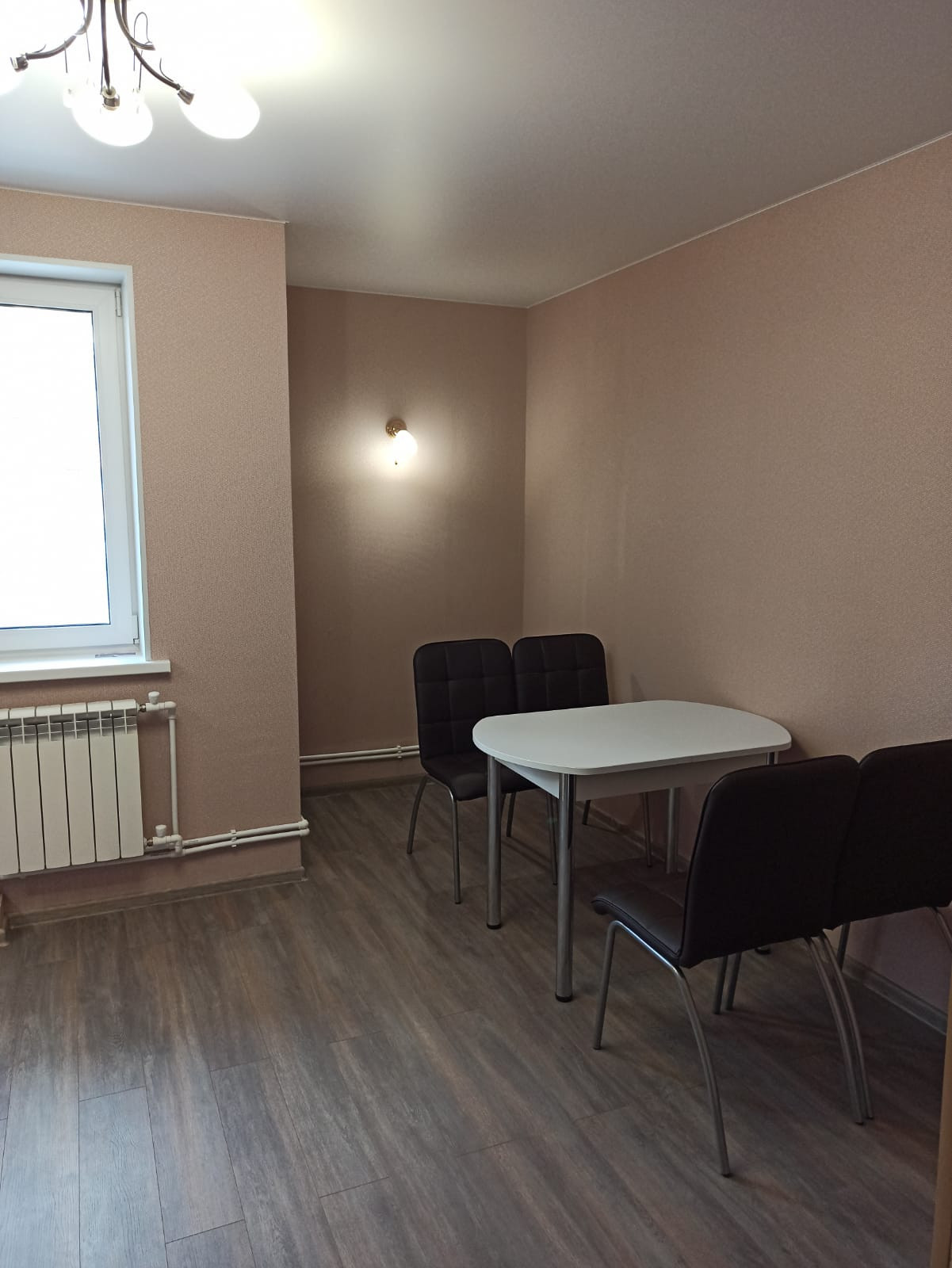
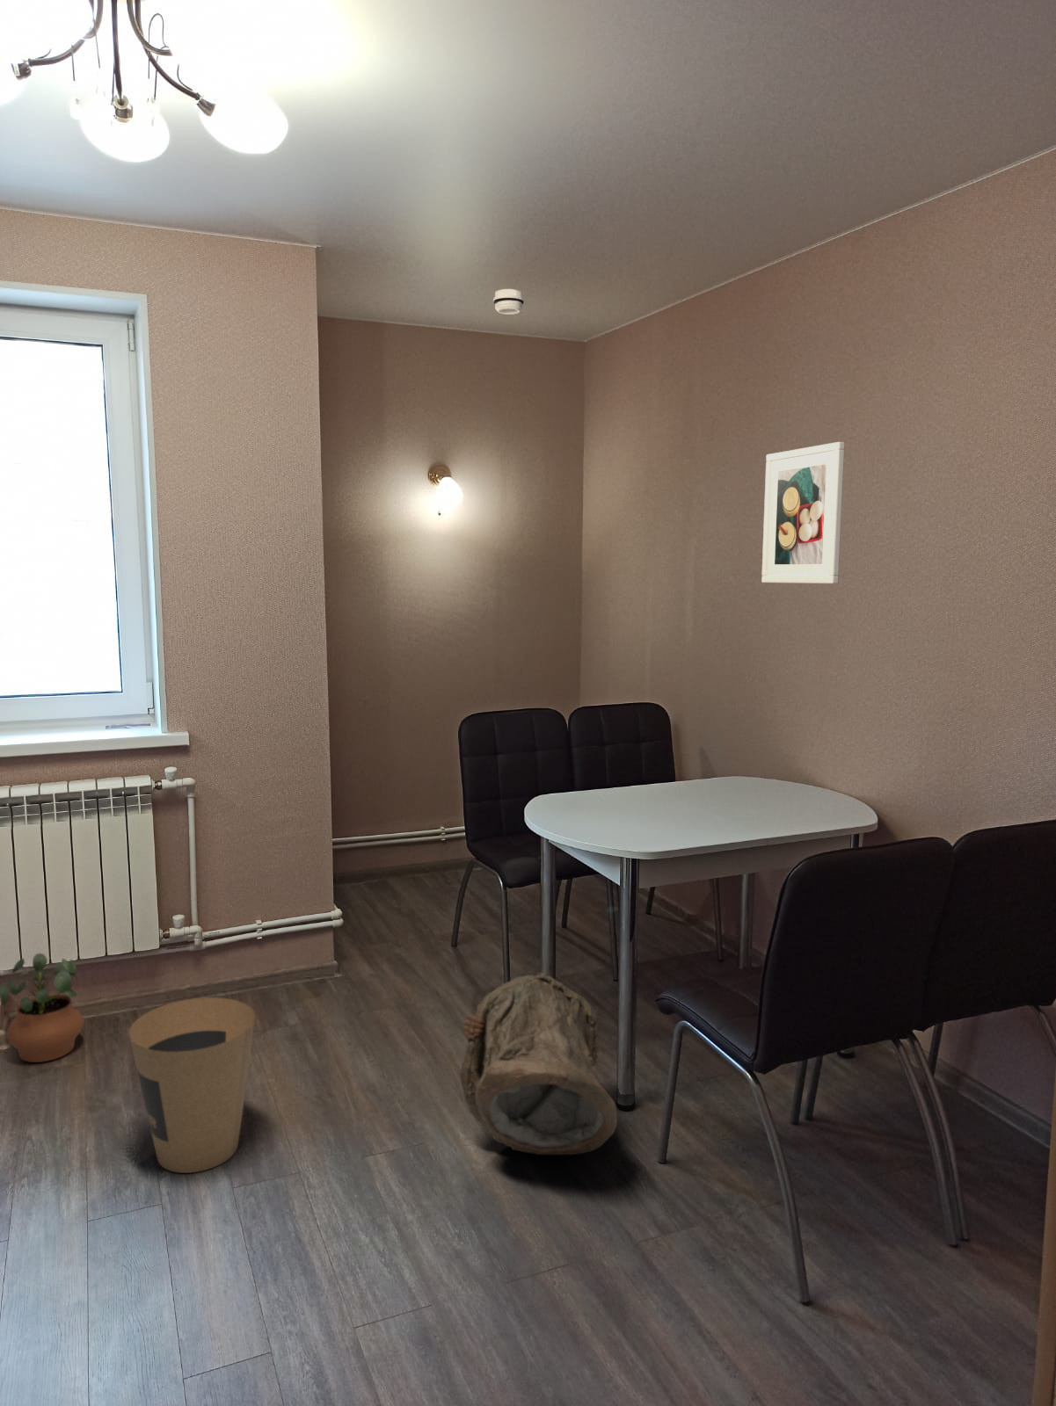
+ bag (541, 1077)
+ trash can (195, 1087)
+ potted plant (43, 1001)
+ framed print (800, 516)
+ smoke detector (508, 302)
